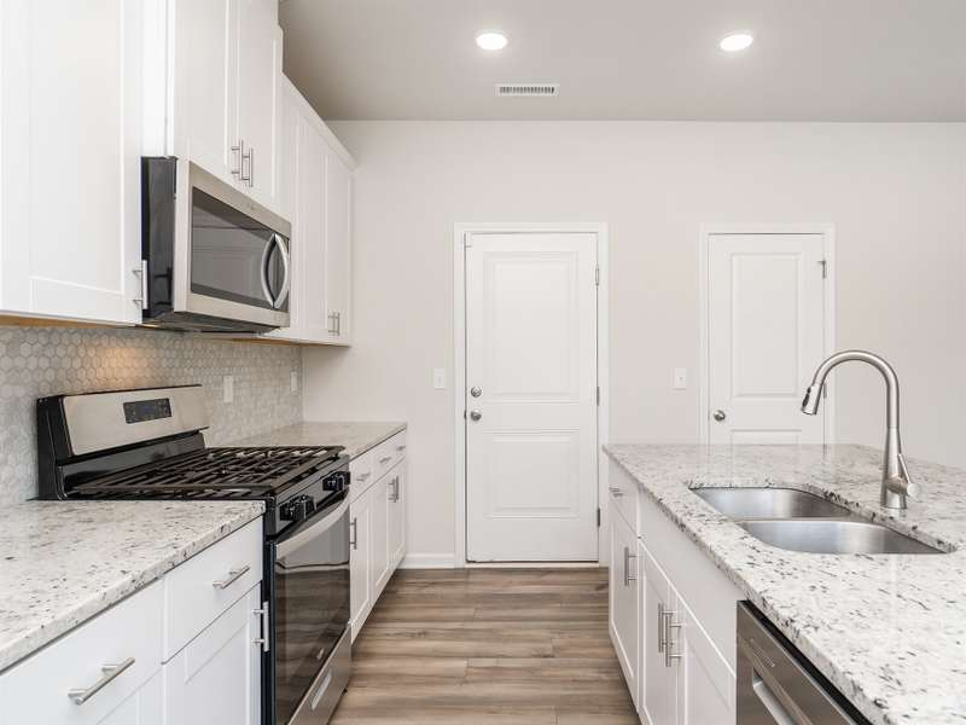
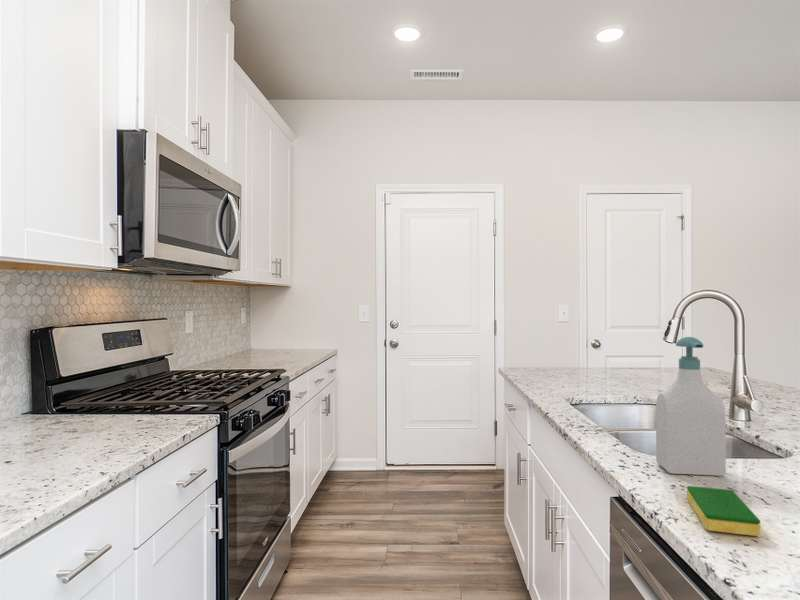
+ dish sponge (720, 508)
+ soap bottle (691, 403)
